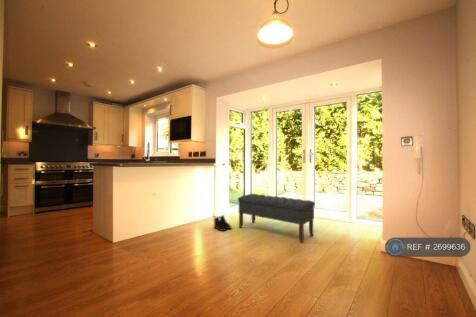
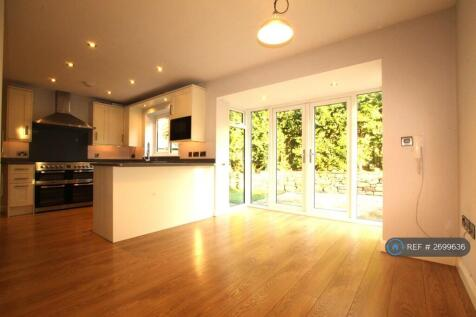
- bench (274, 214)
- boots (222, 222)
